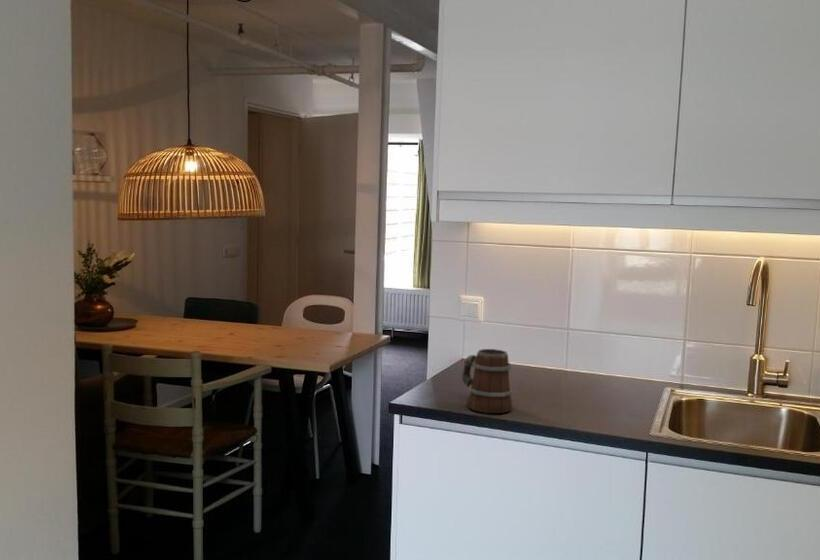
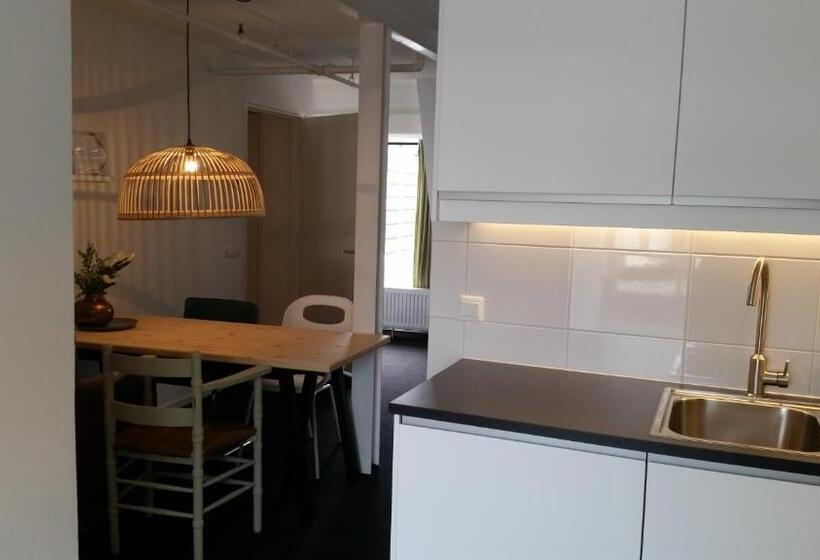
- mug (484, 378)
